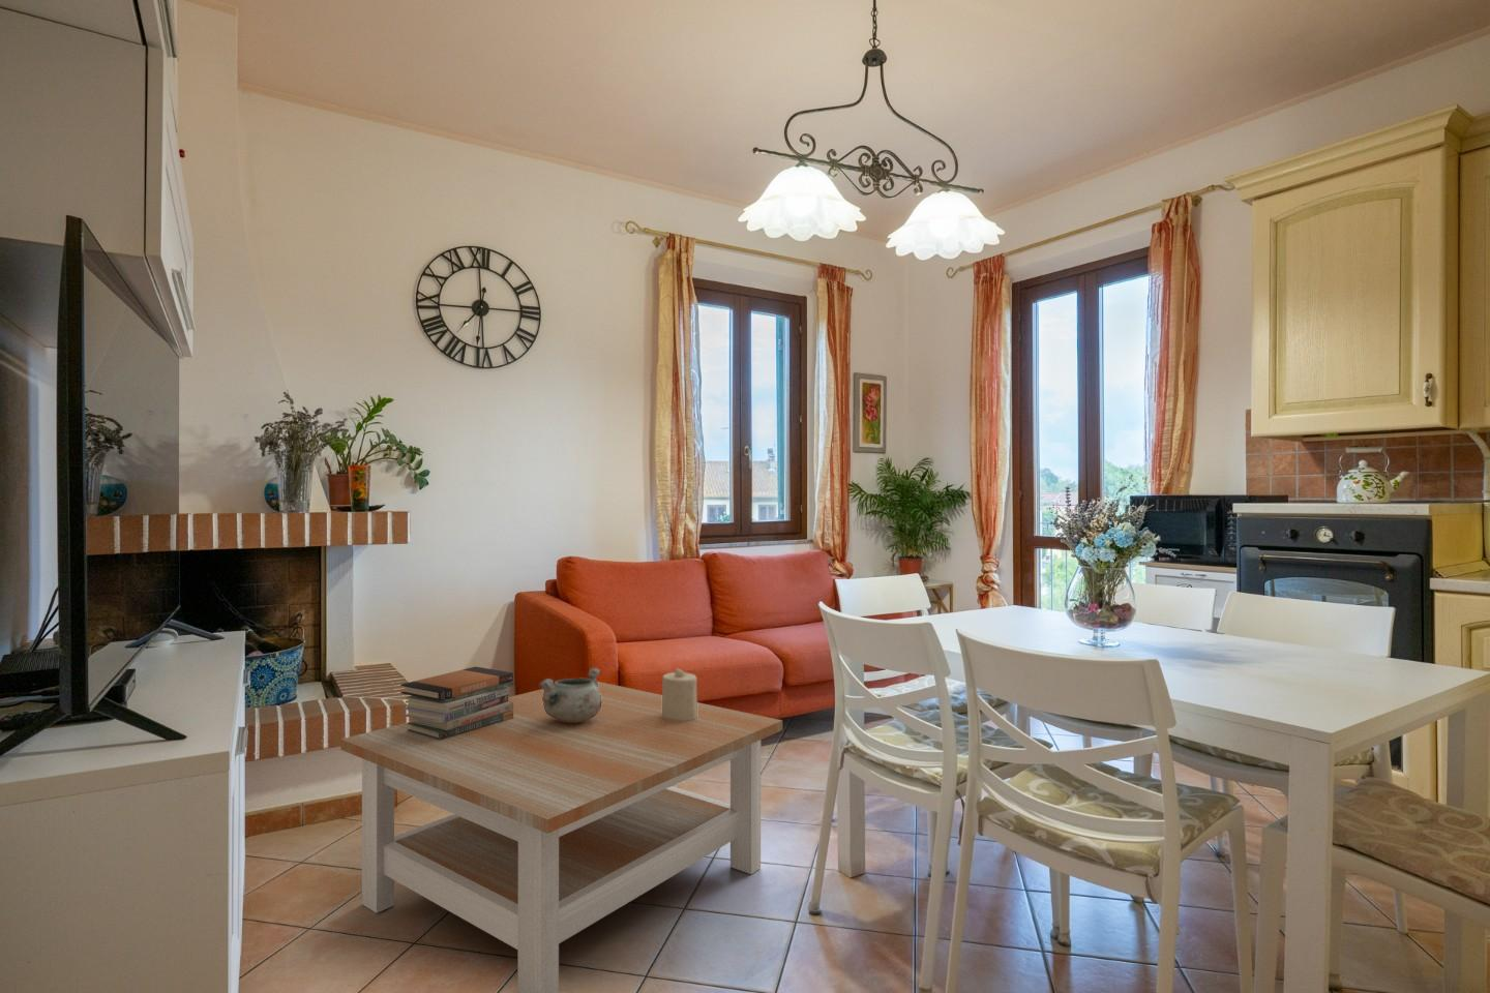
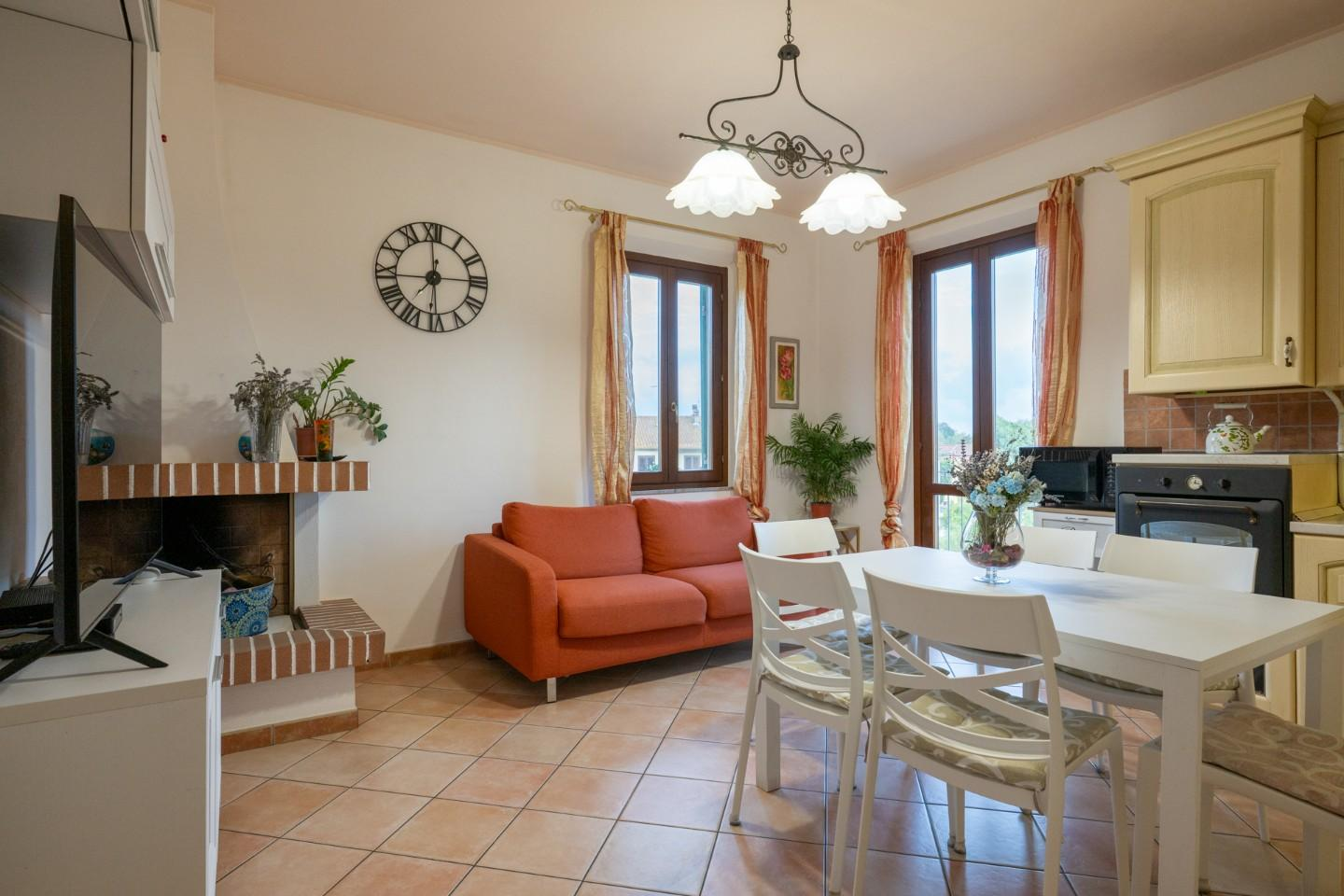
- candle (680, 690)
- decorative bowl (573, 695)
- coffee table (570, 807)
- book stack (458, 700)
